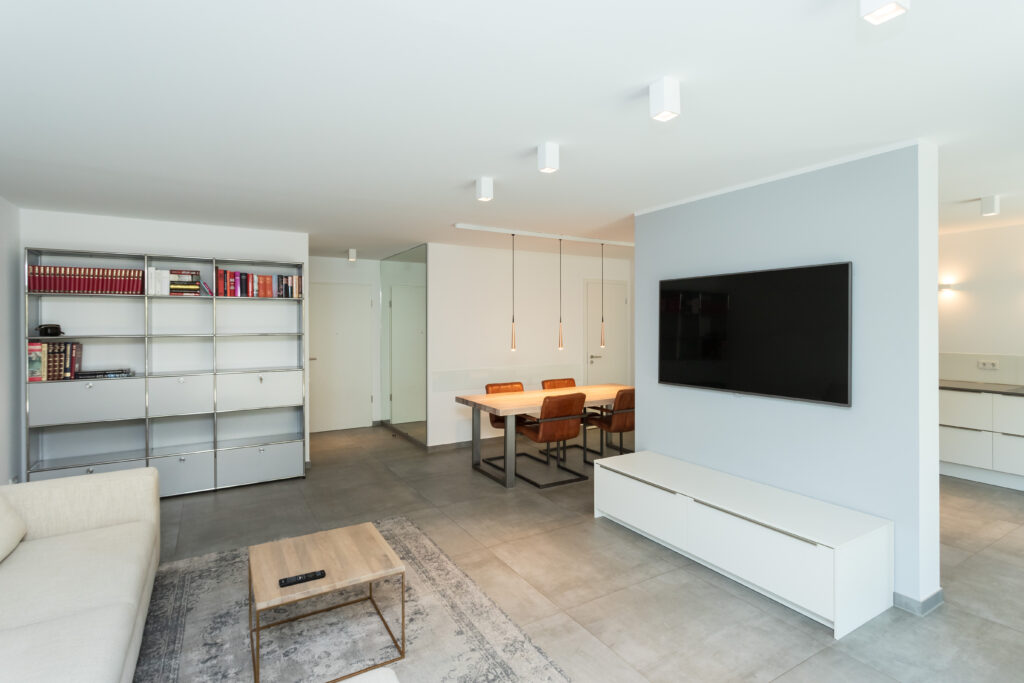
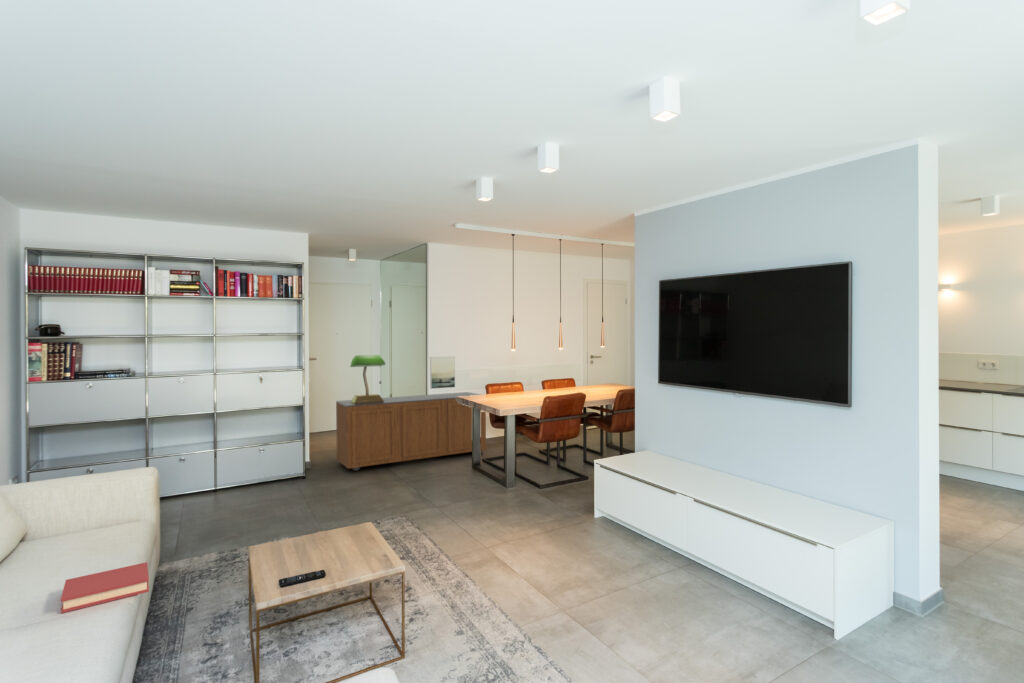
+ sideboard (414, 428)
+ table lamp (366, 379)
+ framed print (442, 372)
+ hardback book (107, 585)
